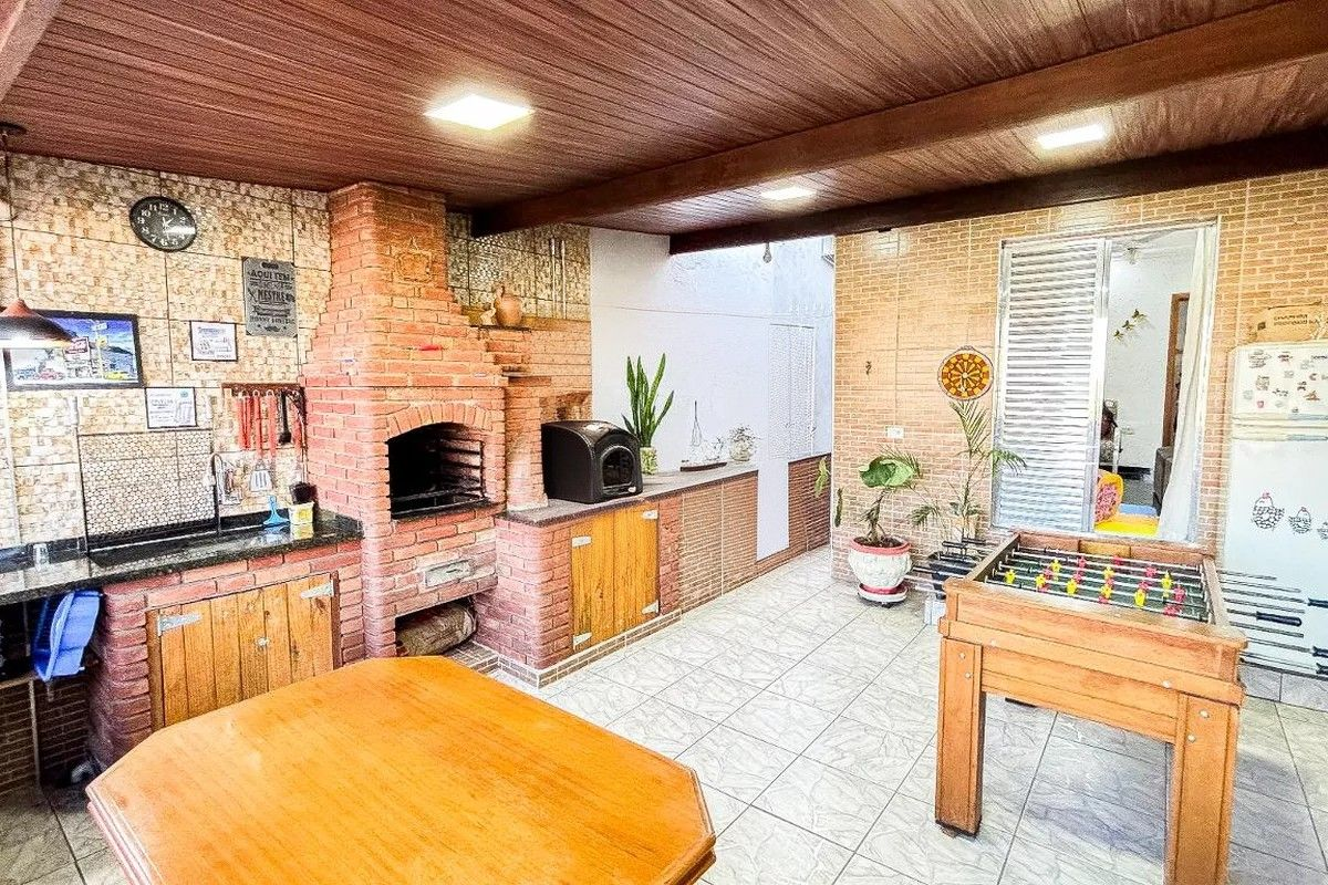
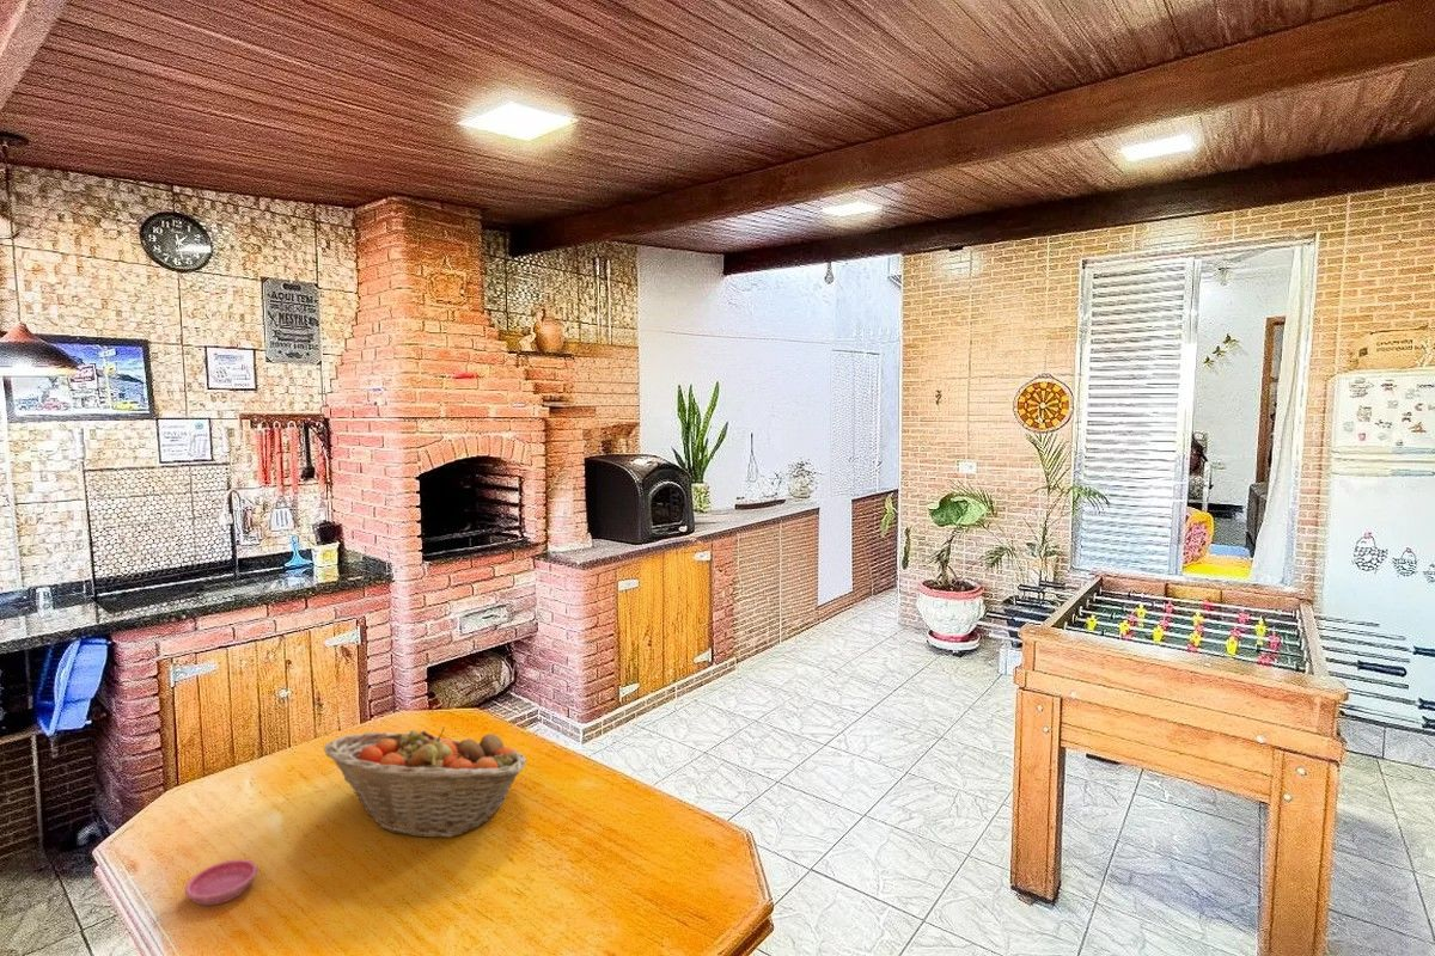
+ saucer (222, 883)
+ fruit basket (427, 768)
